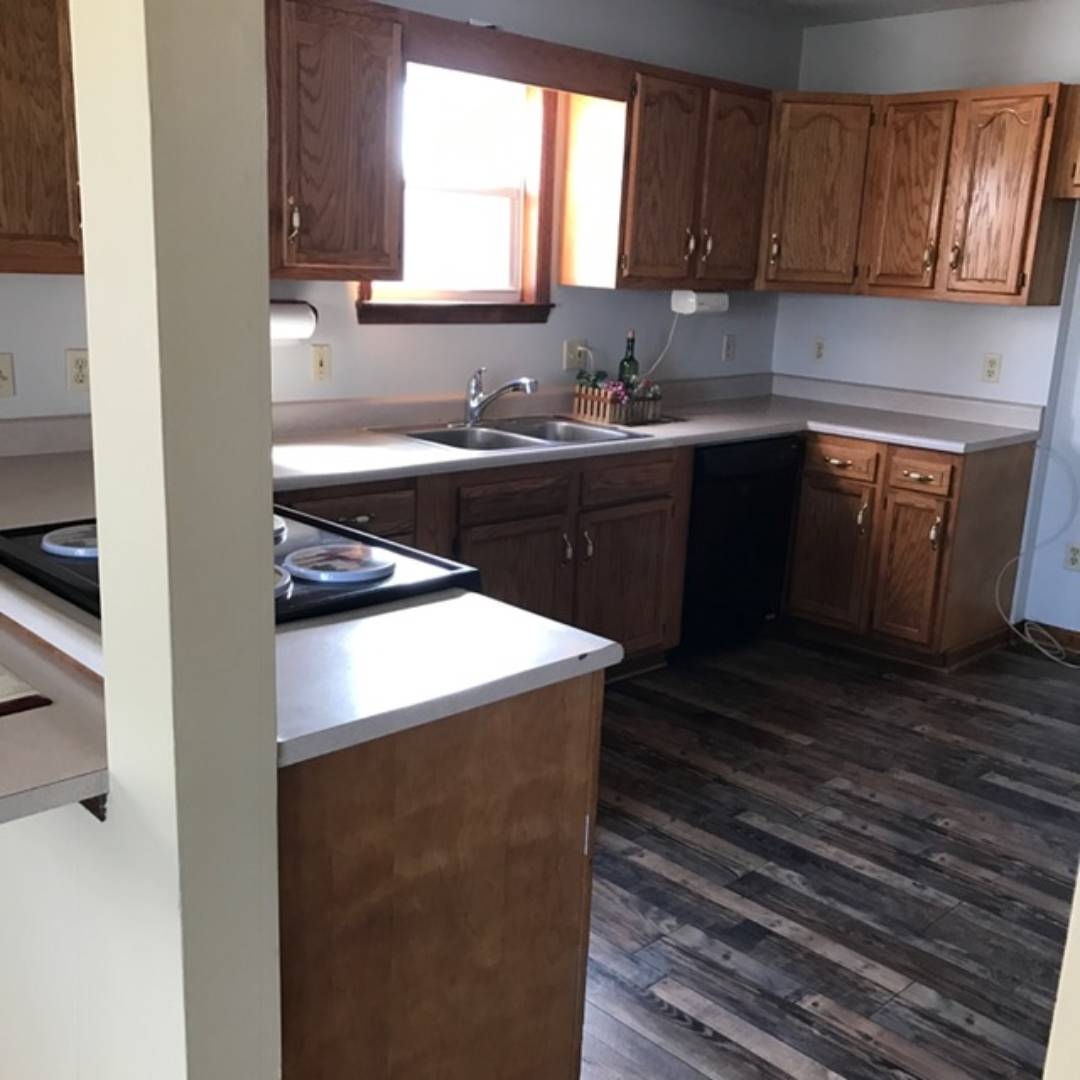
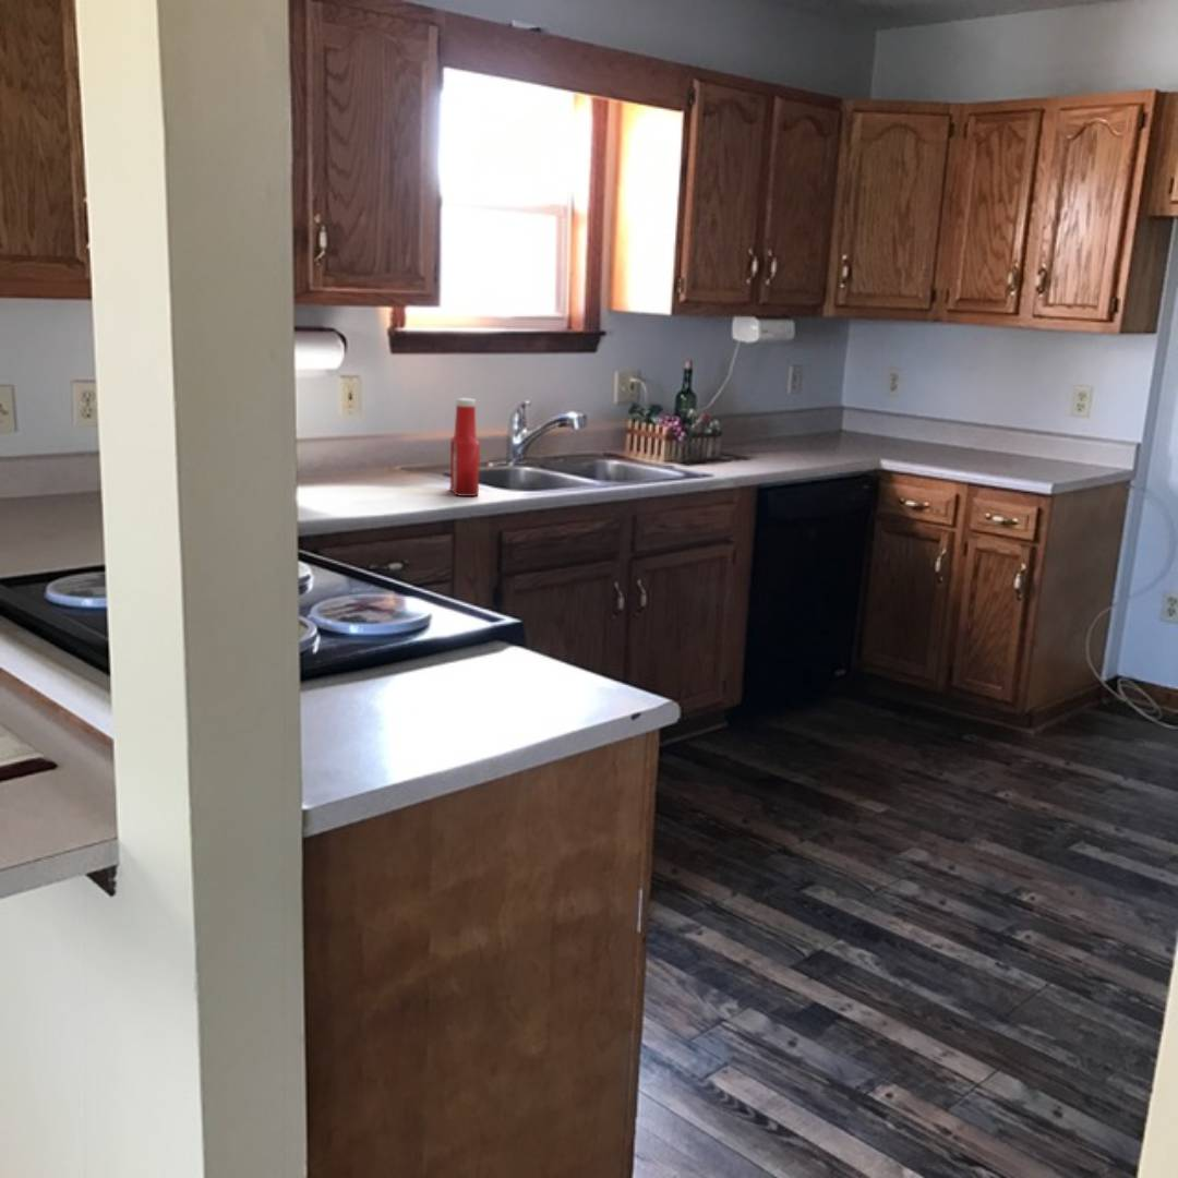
+ soap bottle (465, 446)
